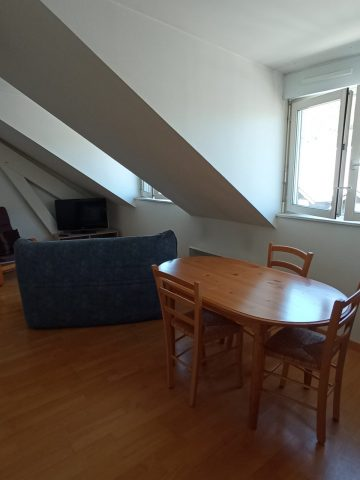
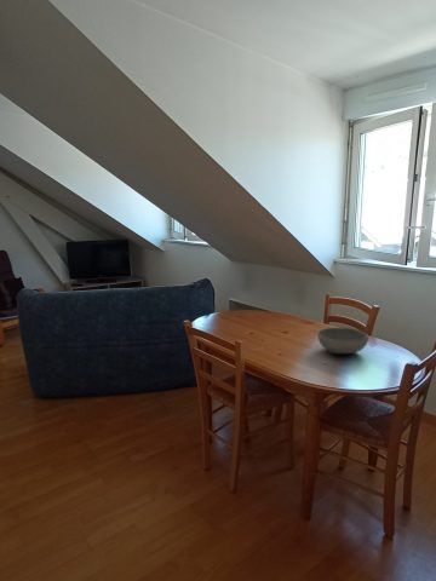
+ bowl (342, 343)
